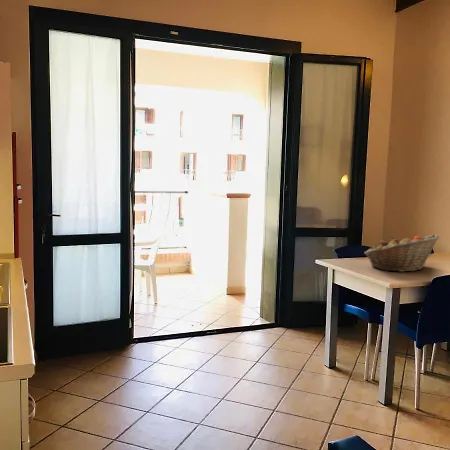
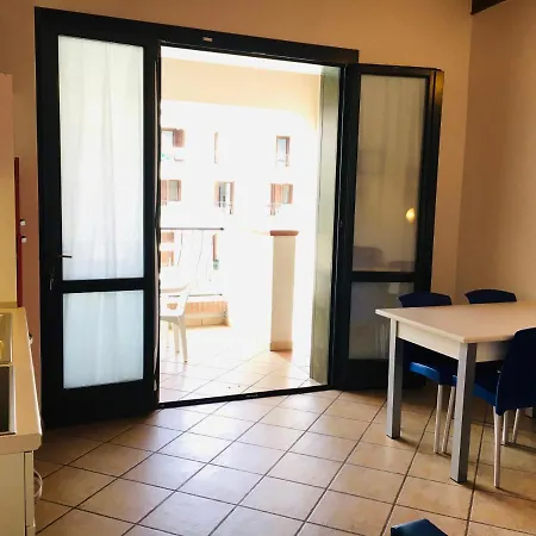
- fruit basket (401, 250)
